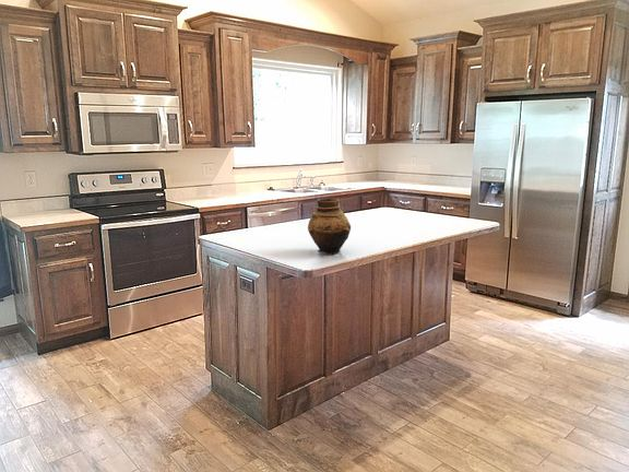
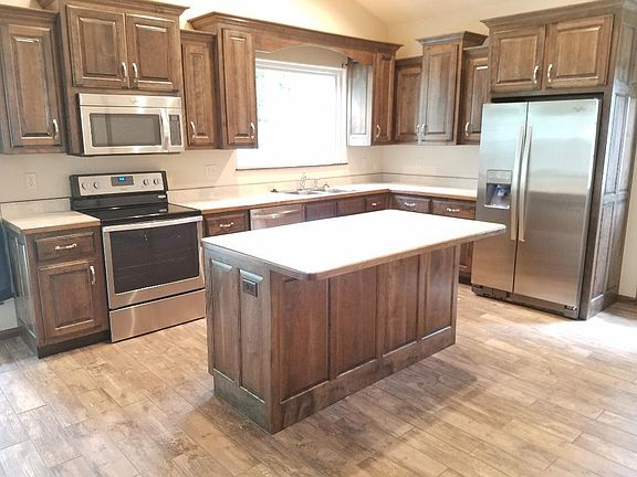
- vase (327, 226)
